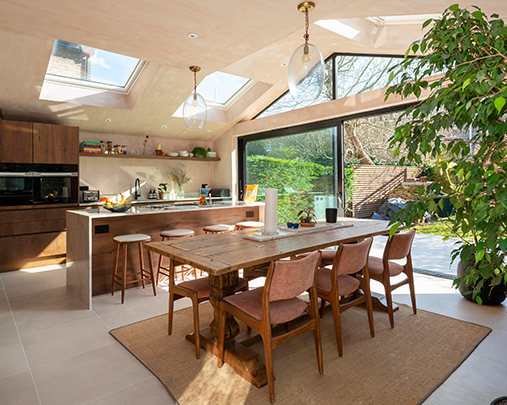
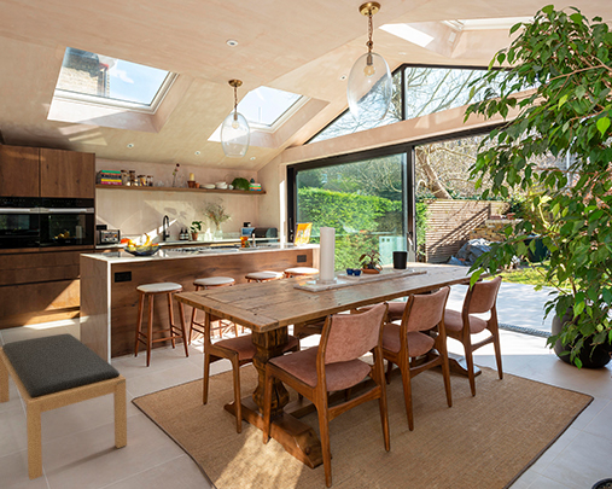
+ bench (54, 386)
